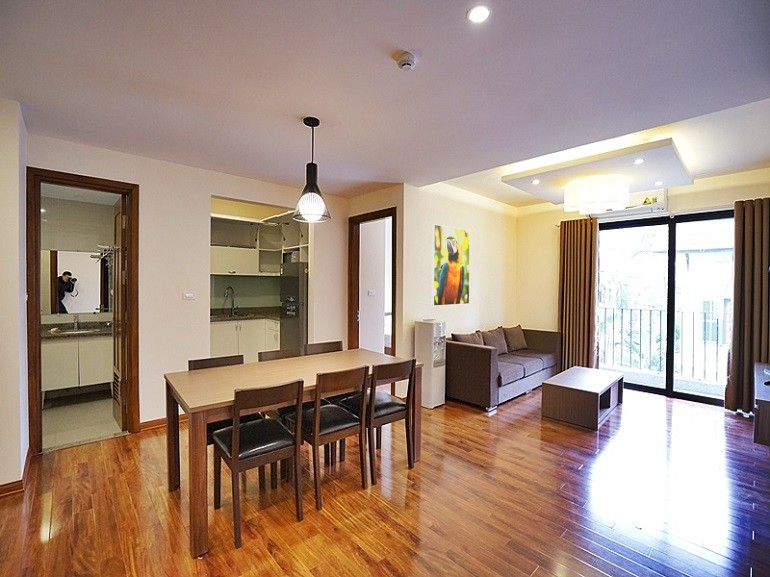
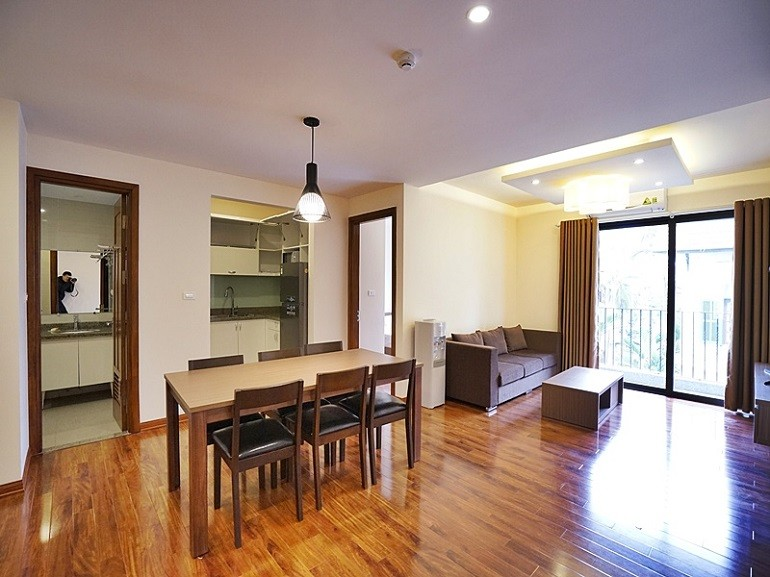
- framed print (451, 266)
